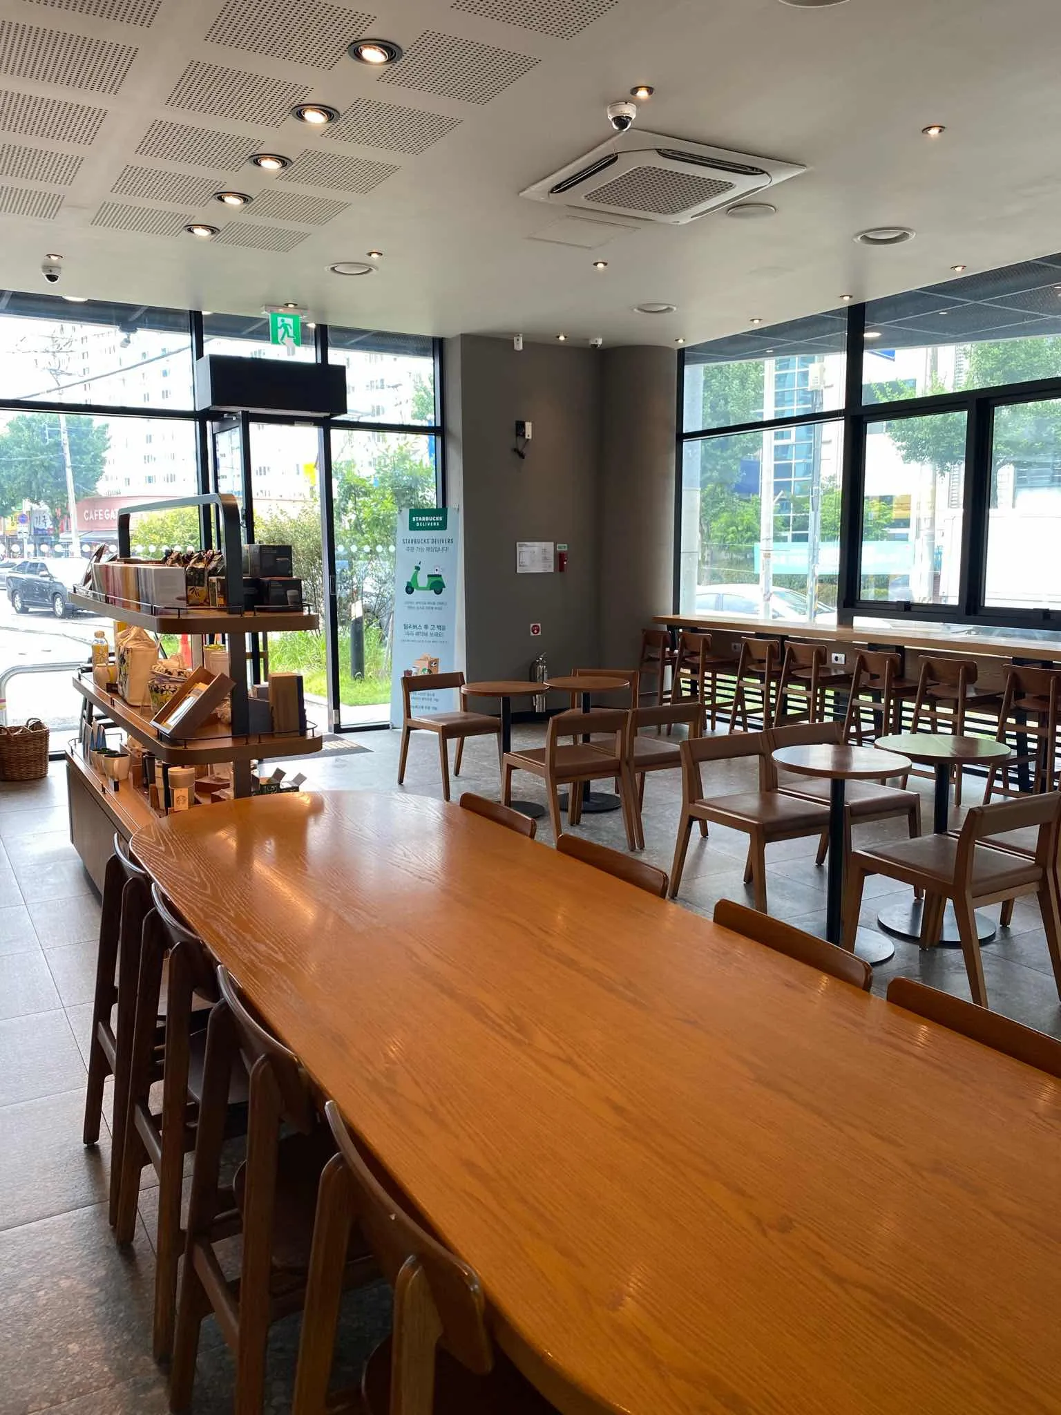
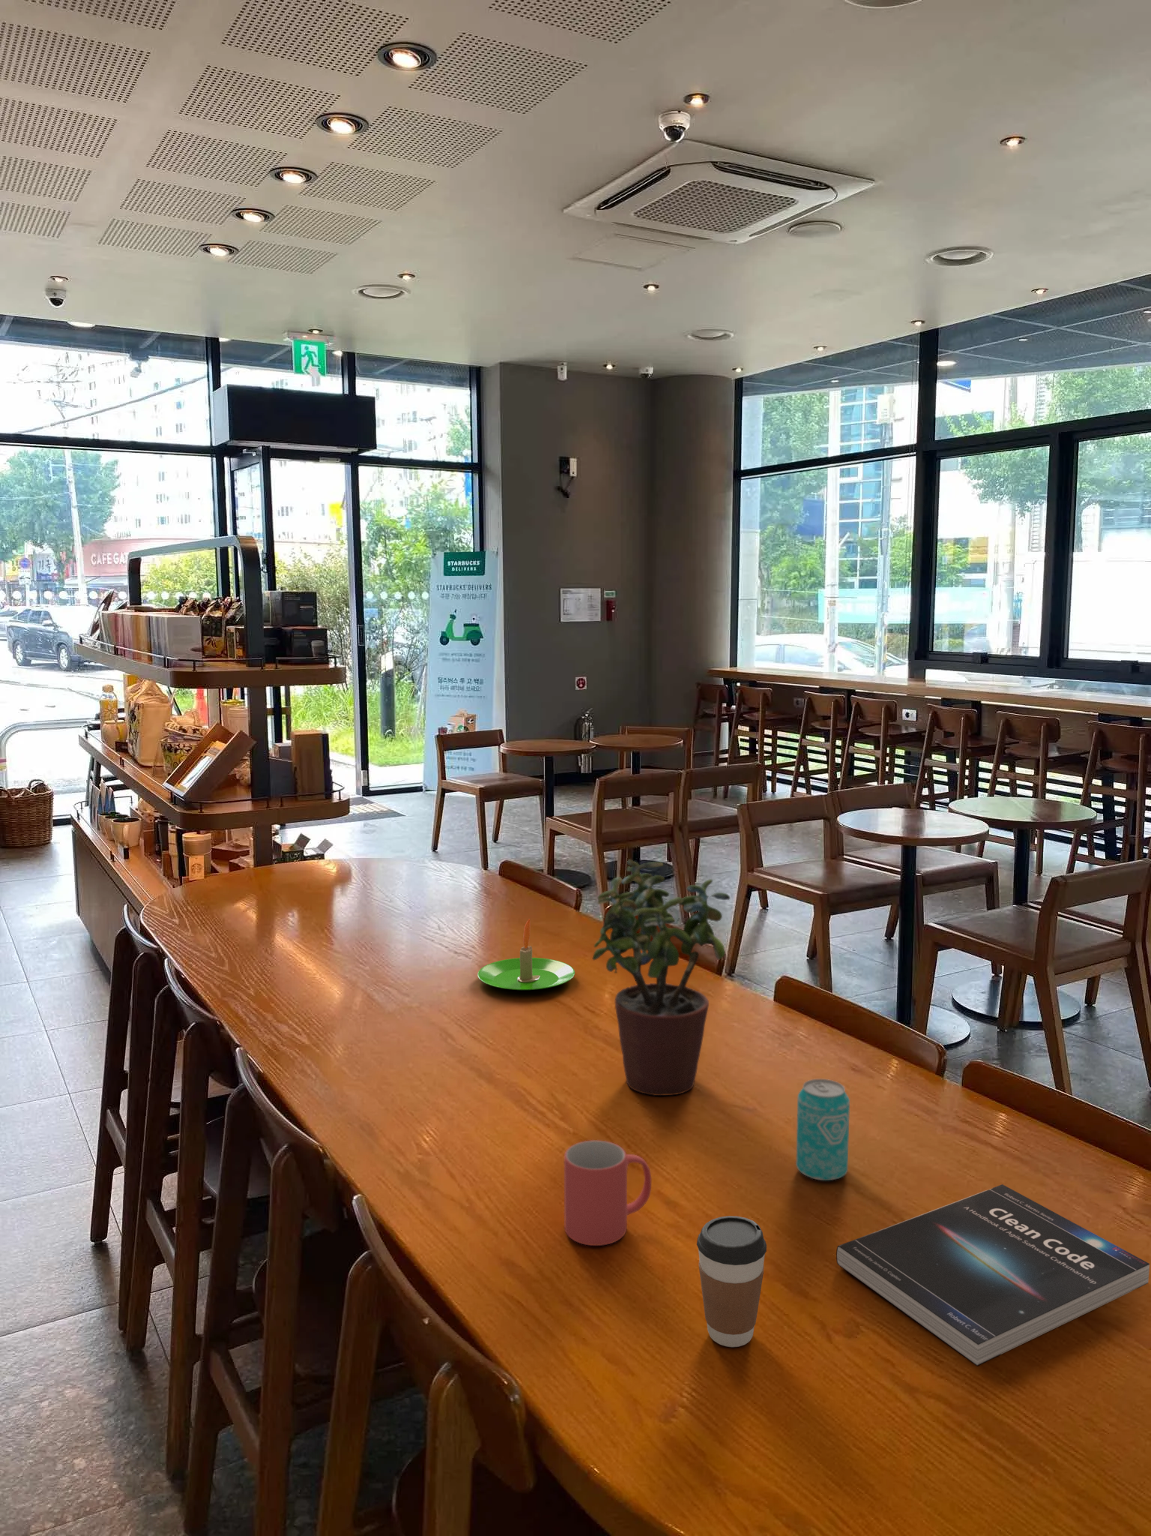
+ book (990, 1263)
+ coffee cup (730, 1282)
+ mug (608, 1190)
+ beverage can (823, 1128)
+ candle (525, 948)
+ potted plant (666, 976)
